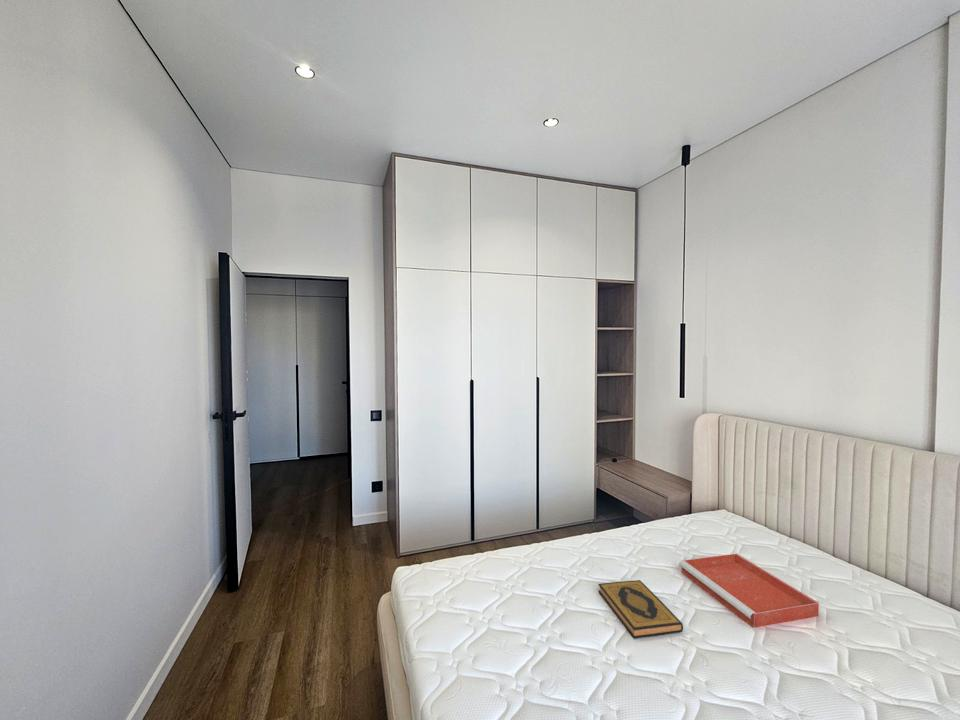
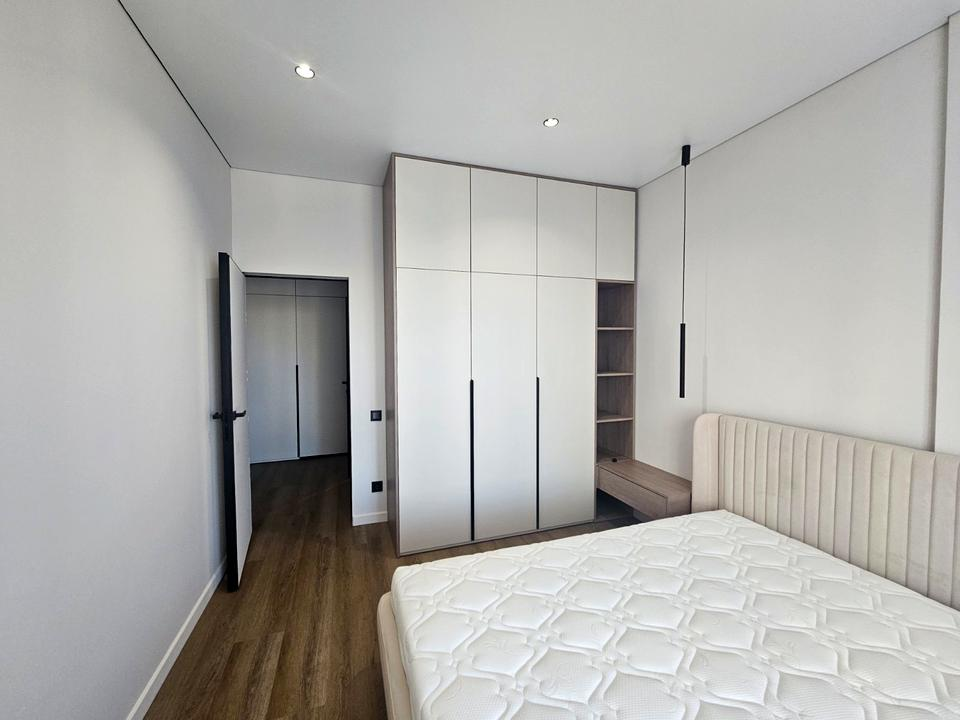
- tray (742, 586)
- hardback book (637, 606)
